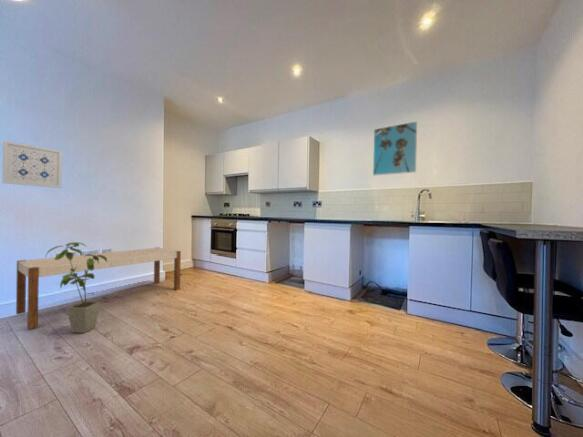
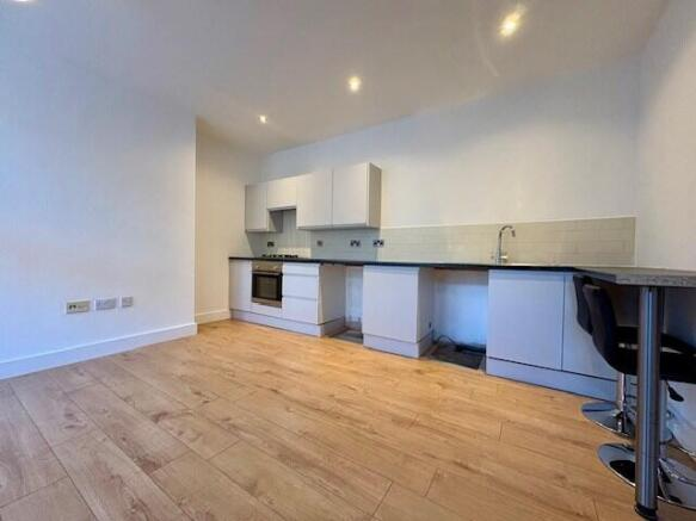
- bench (108, 267)
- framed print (394, 149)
- wall art (34, 165)
- house plant (77, 287)
